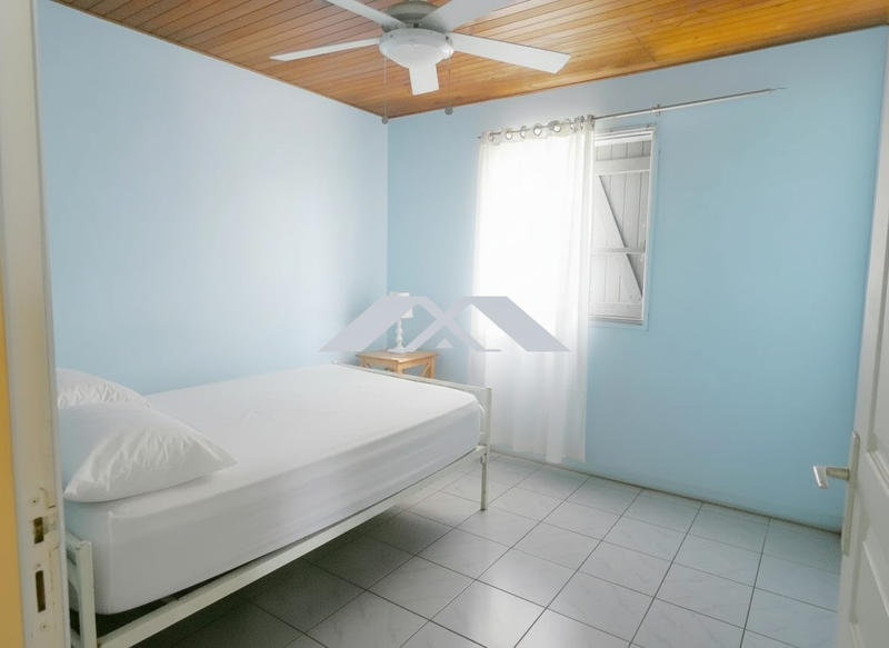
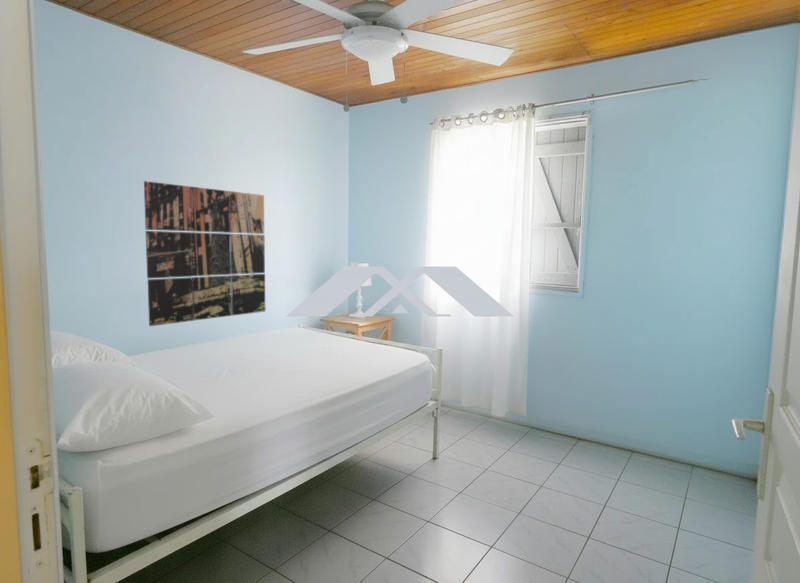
+ wall art (212, 254)
